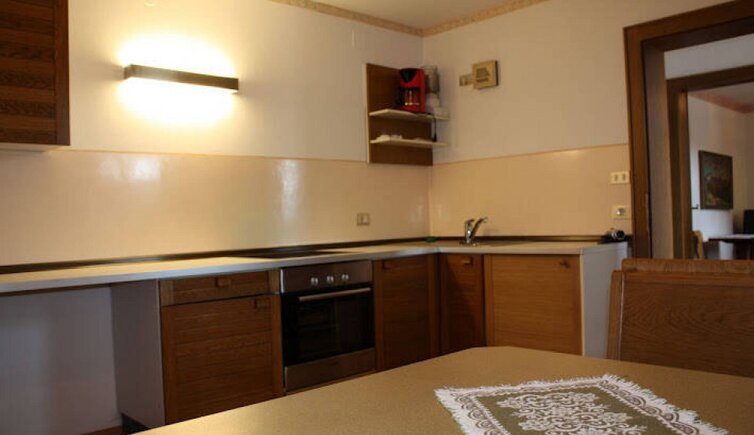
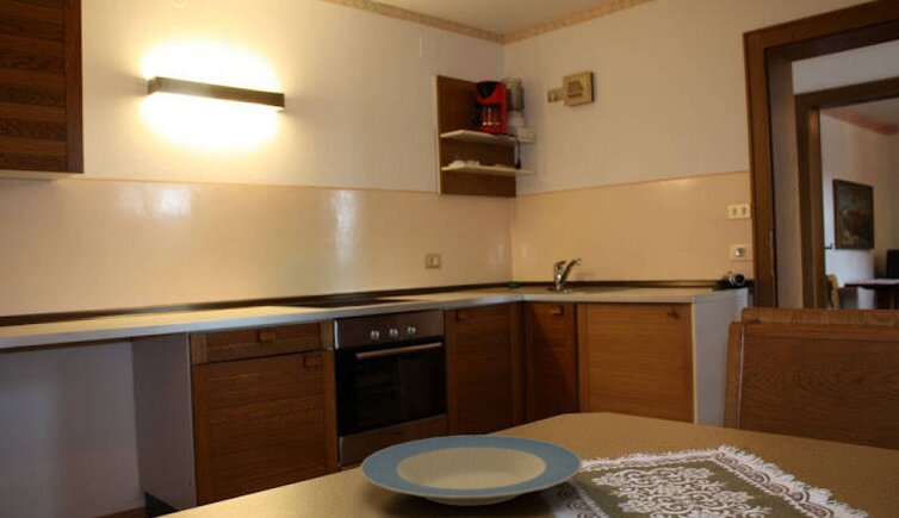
+ plate (471, 474)
